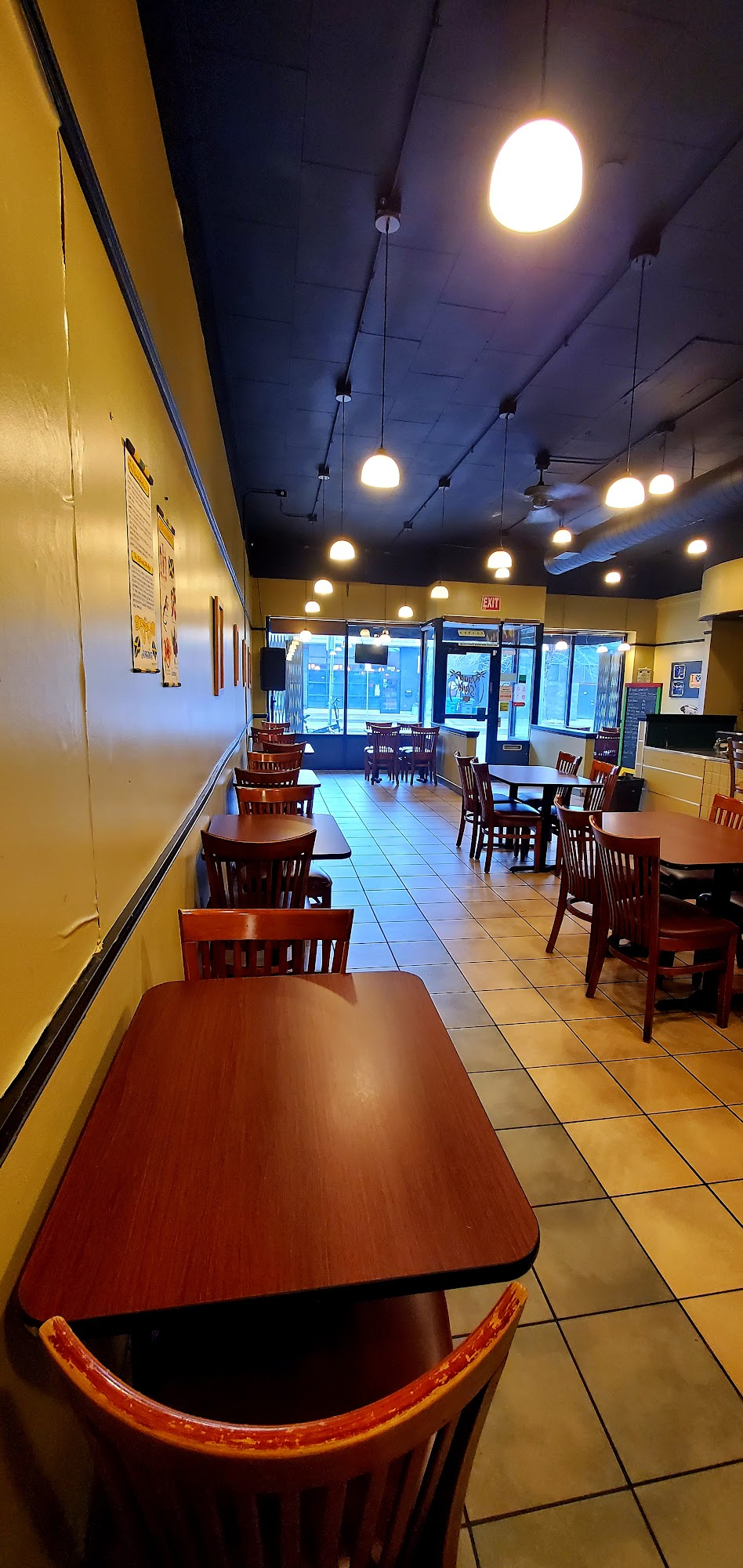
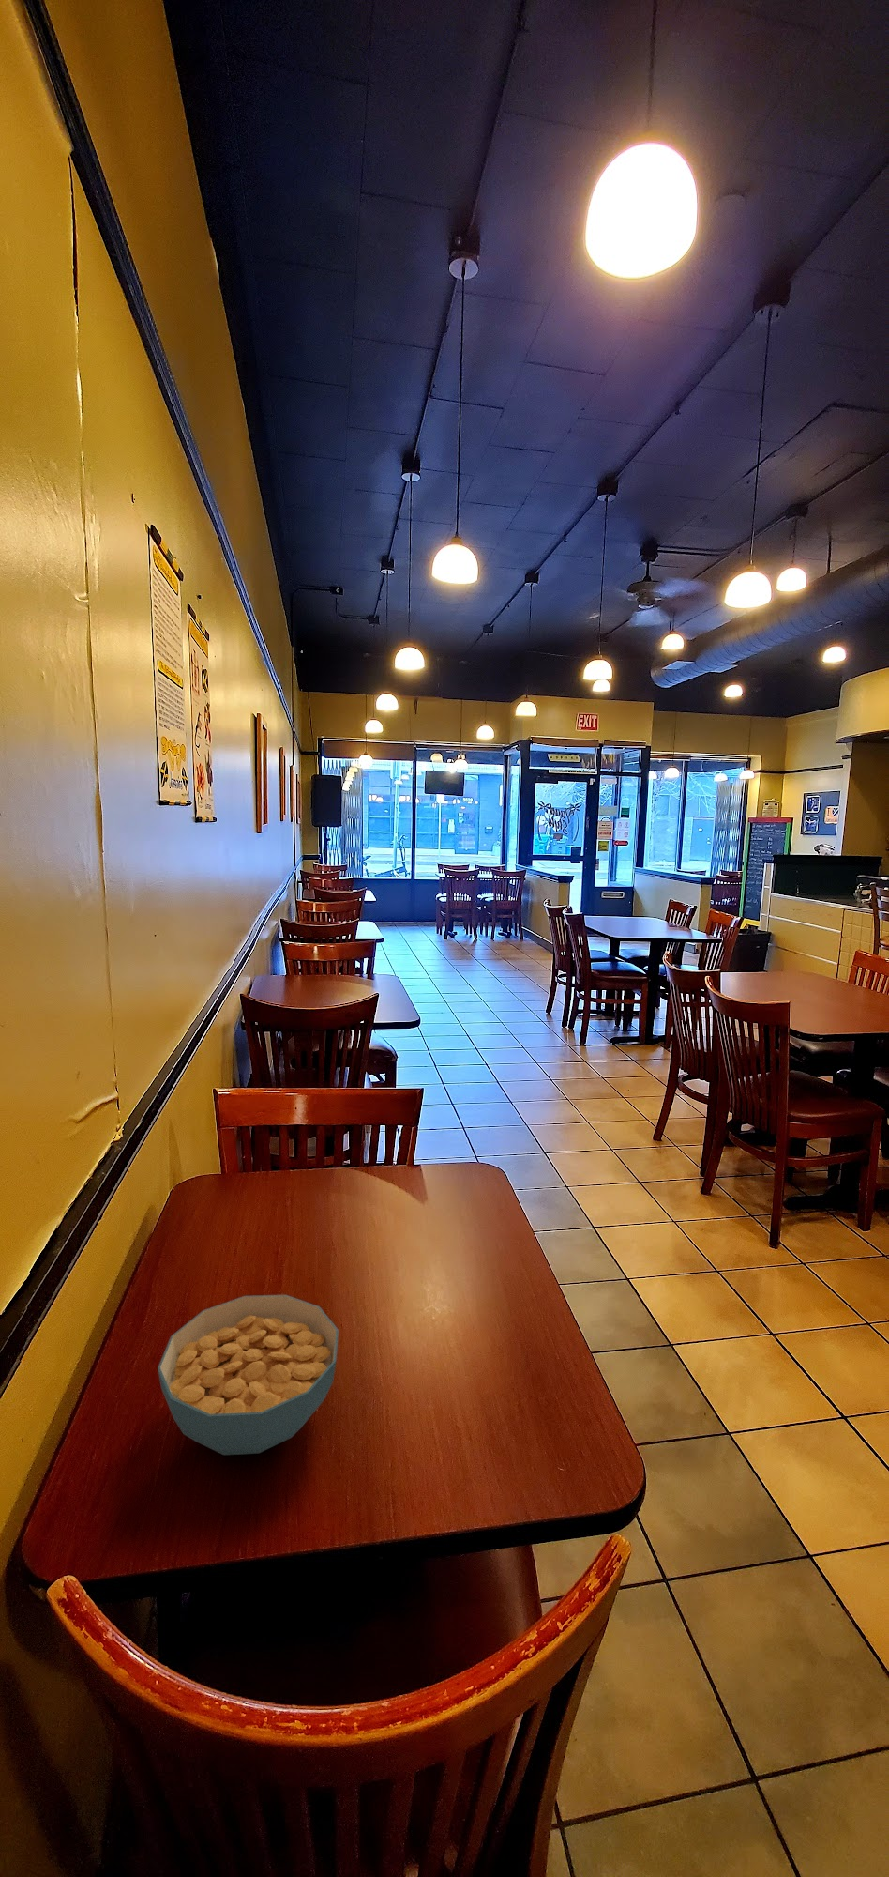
+ cereal bowl (252, 1386)
